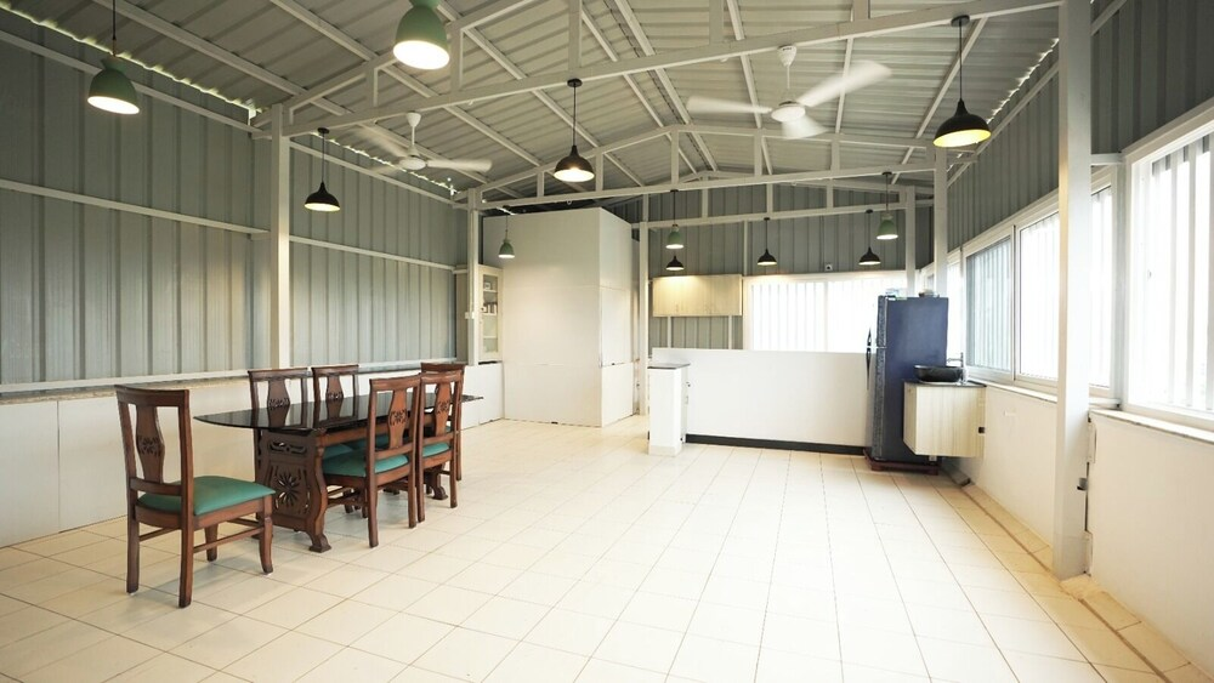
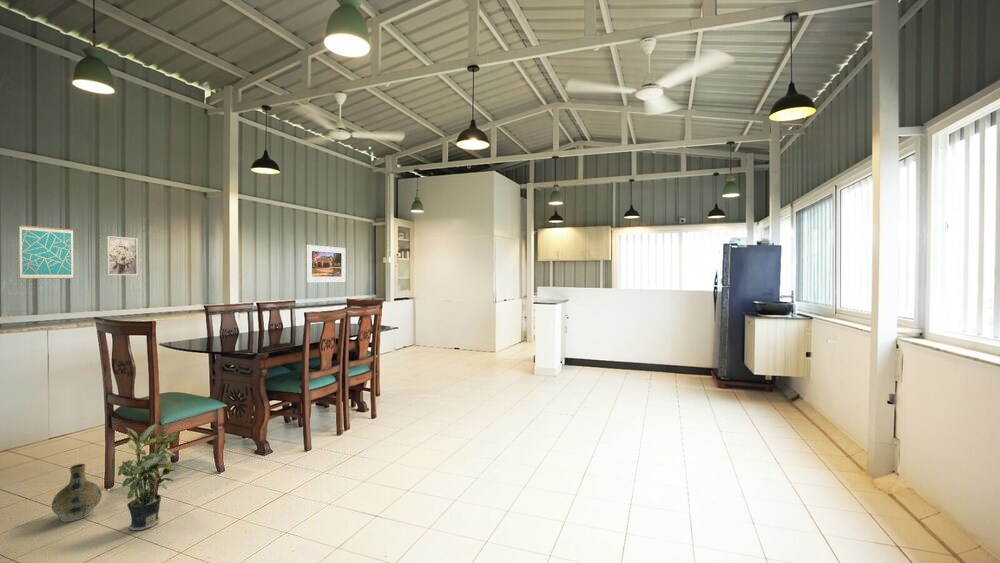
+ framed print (327, 264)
+ wall art (122, 256)
+ wall art (47, 253)
+ ceramic jug (77, 490)
+ potted plant (150, 473)
